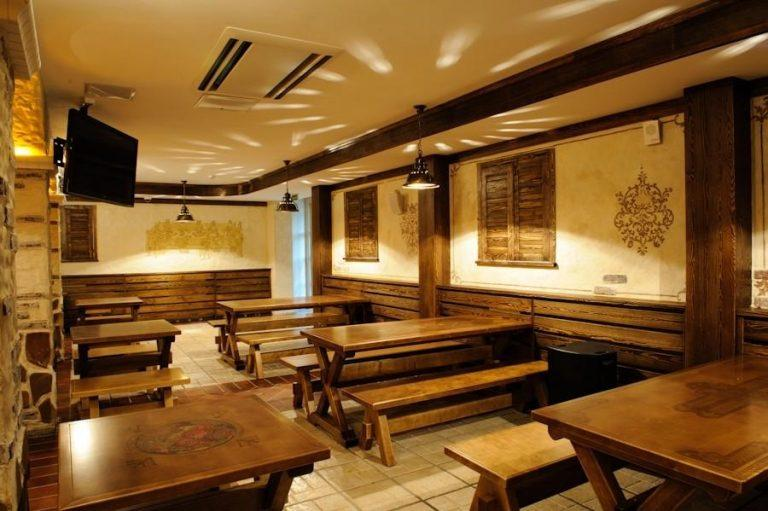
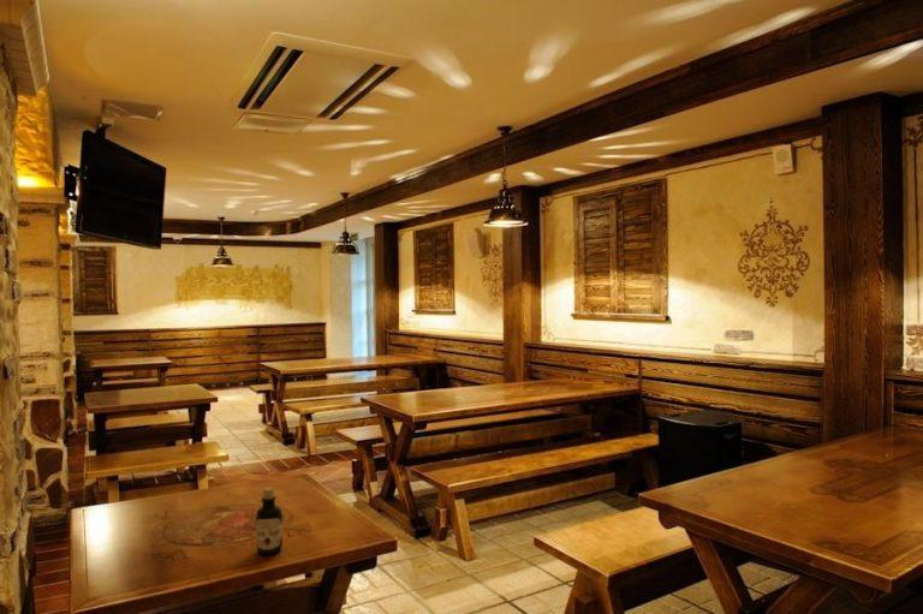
+ bottle (268, 519)
